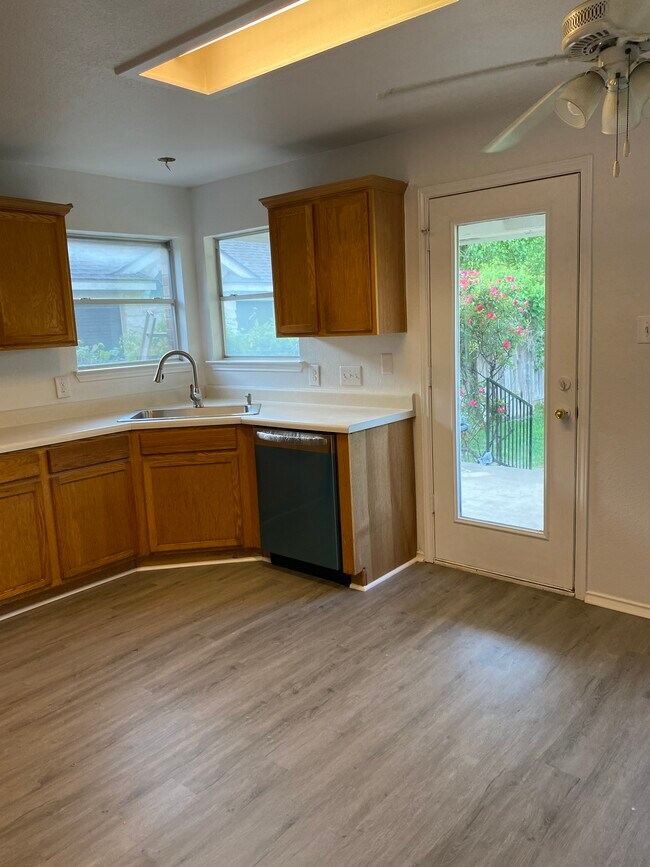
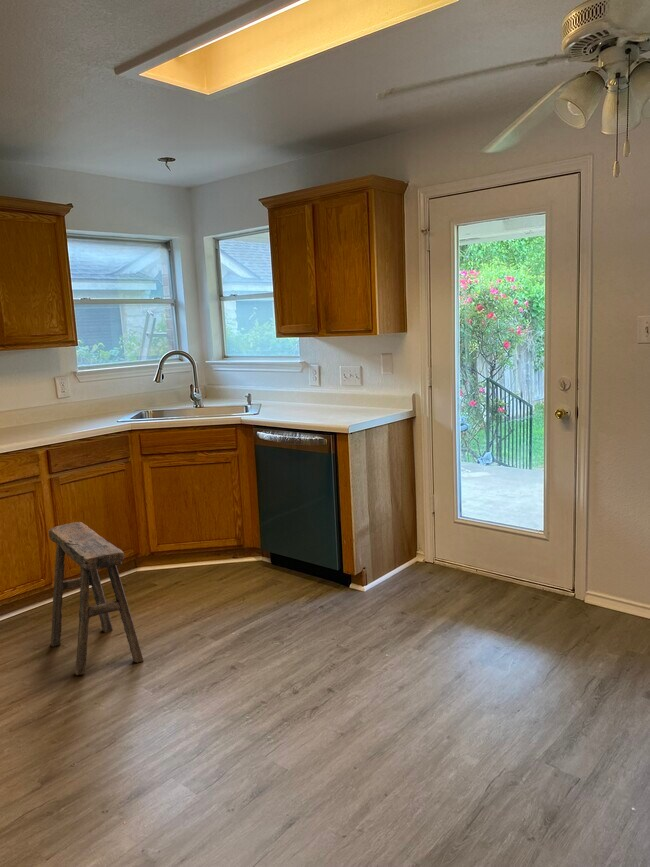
+ stool (88, 595)
